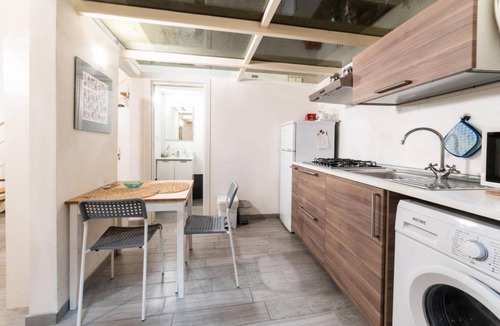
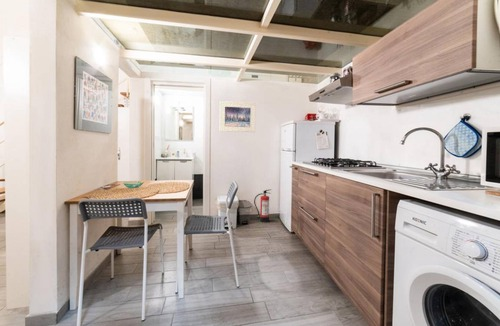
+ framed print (237, 117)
+ fire extinguisher (262, 205)
